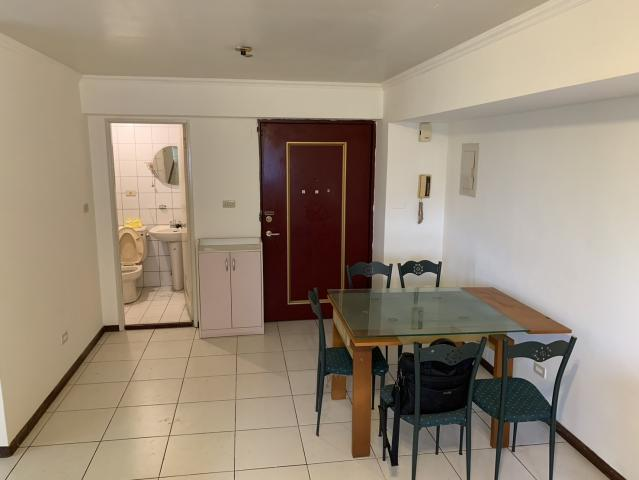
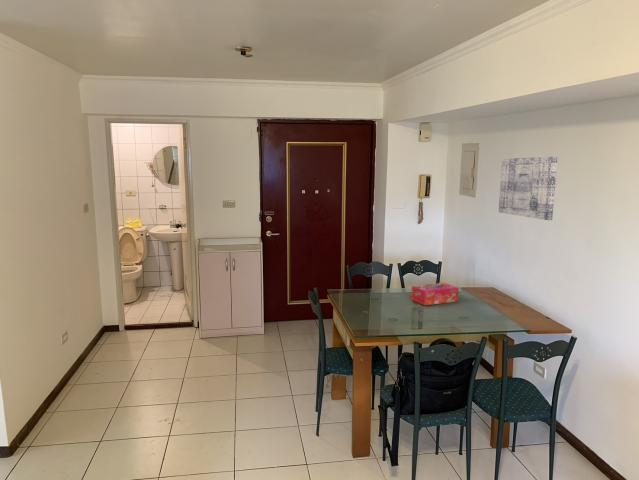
+ tissue box (434, 293)
+ wall art (525, 187)
